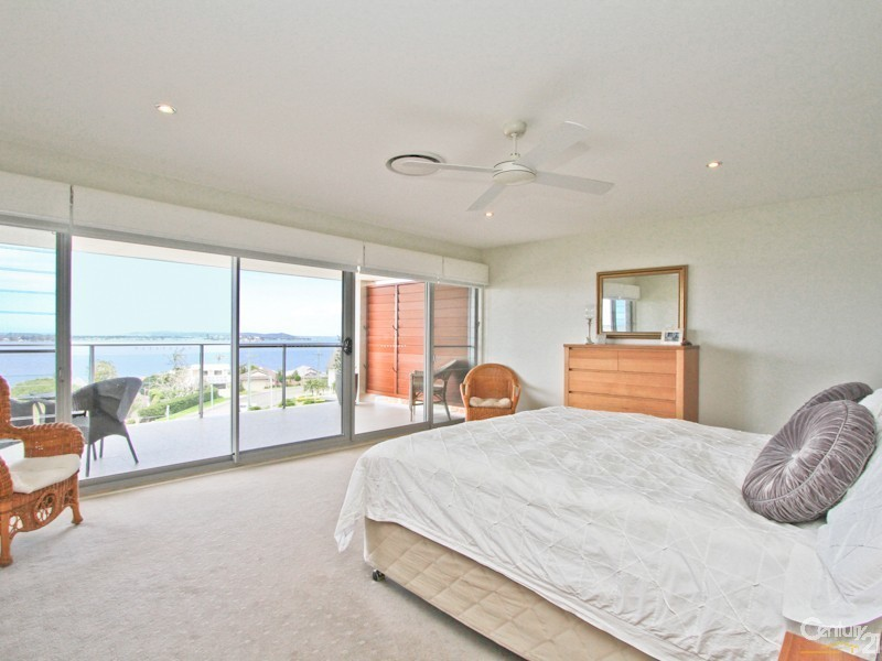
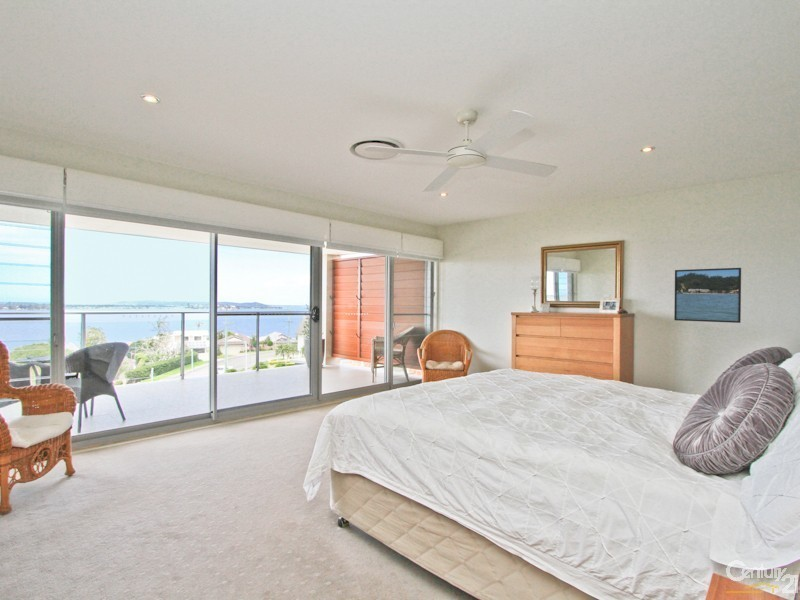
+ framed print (706, 295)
